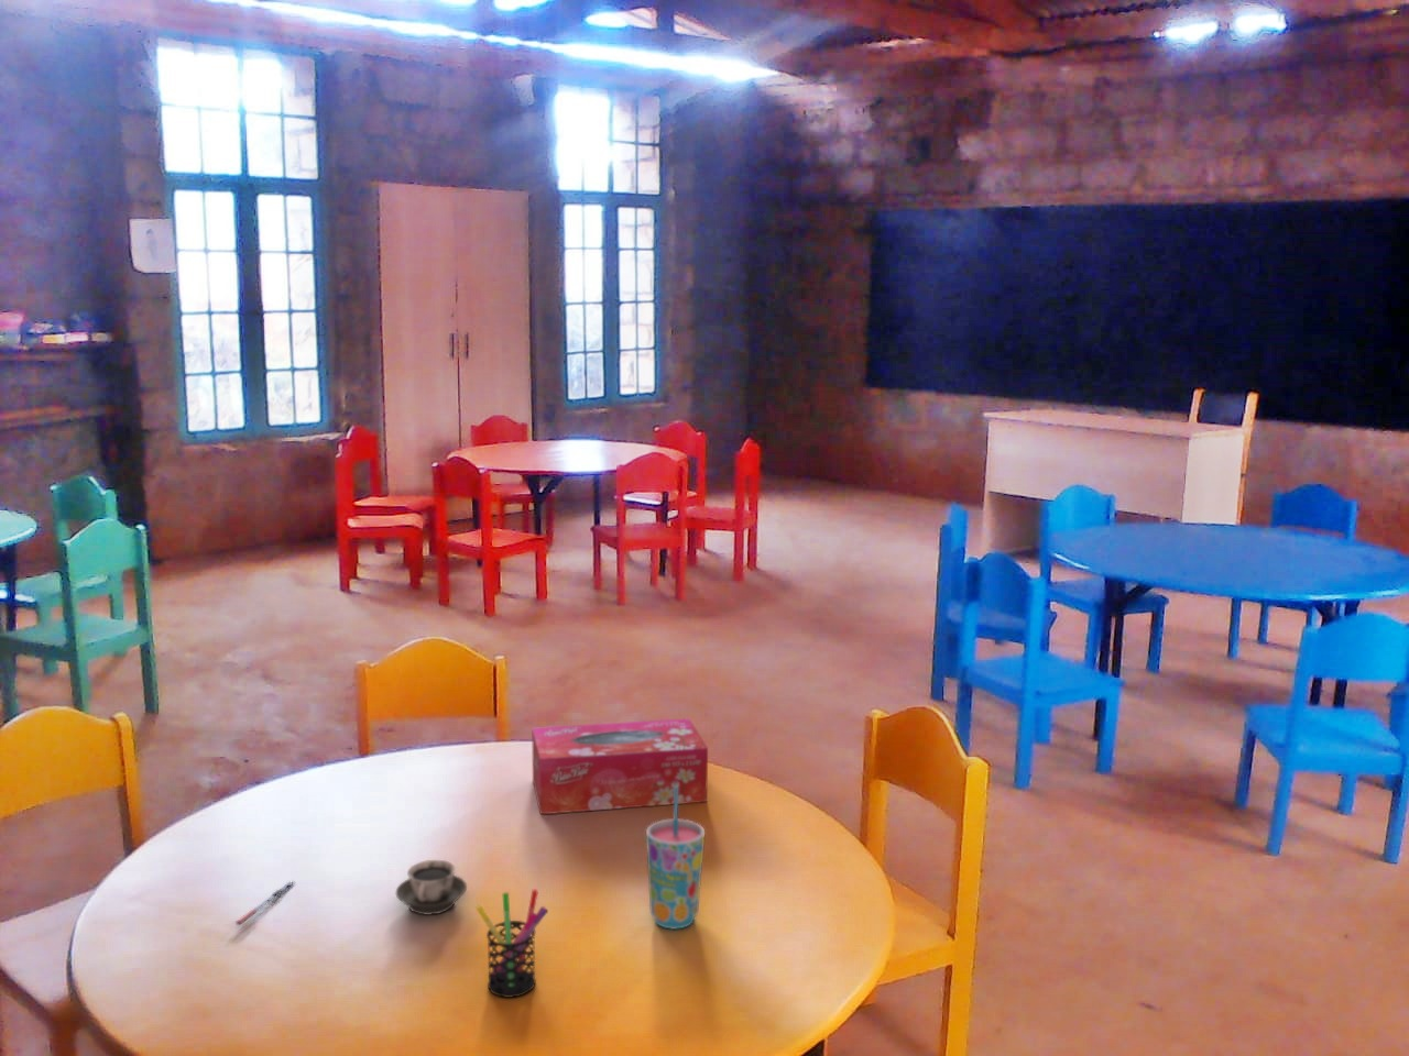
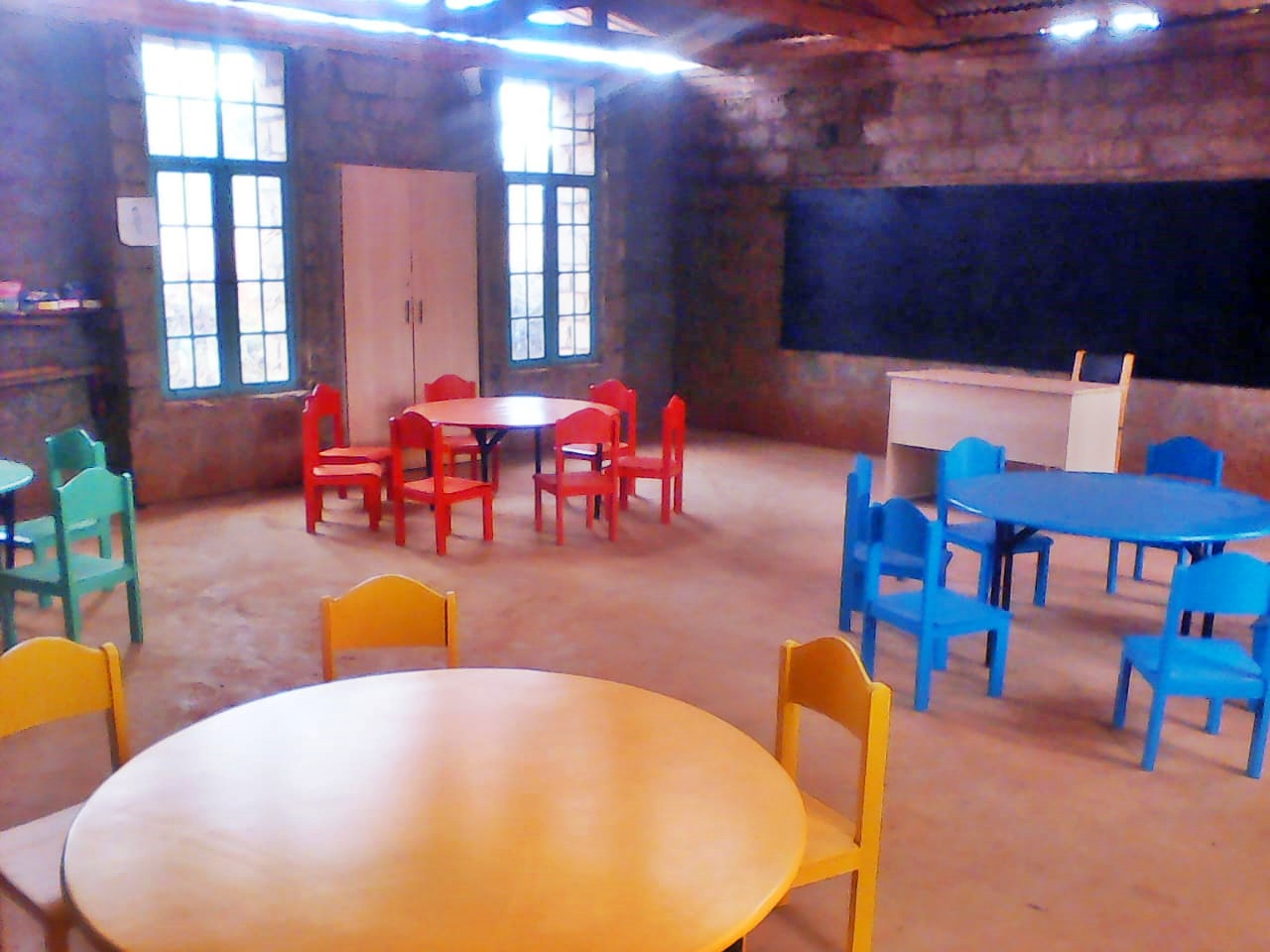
- pen (266, 900)
- pen holder (513, 936)
- cup (675, 854)
- tissue box (618, 763)
- cup (432, 886)
